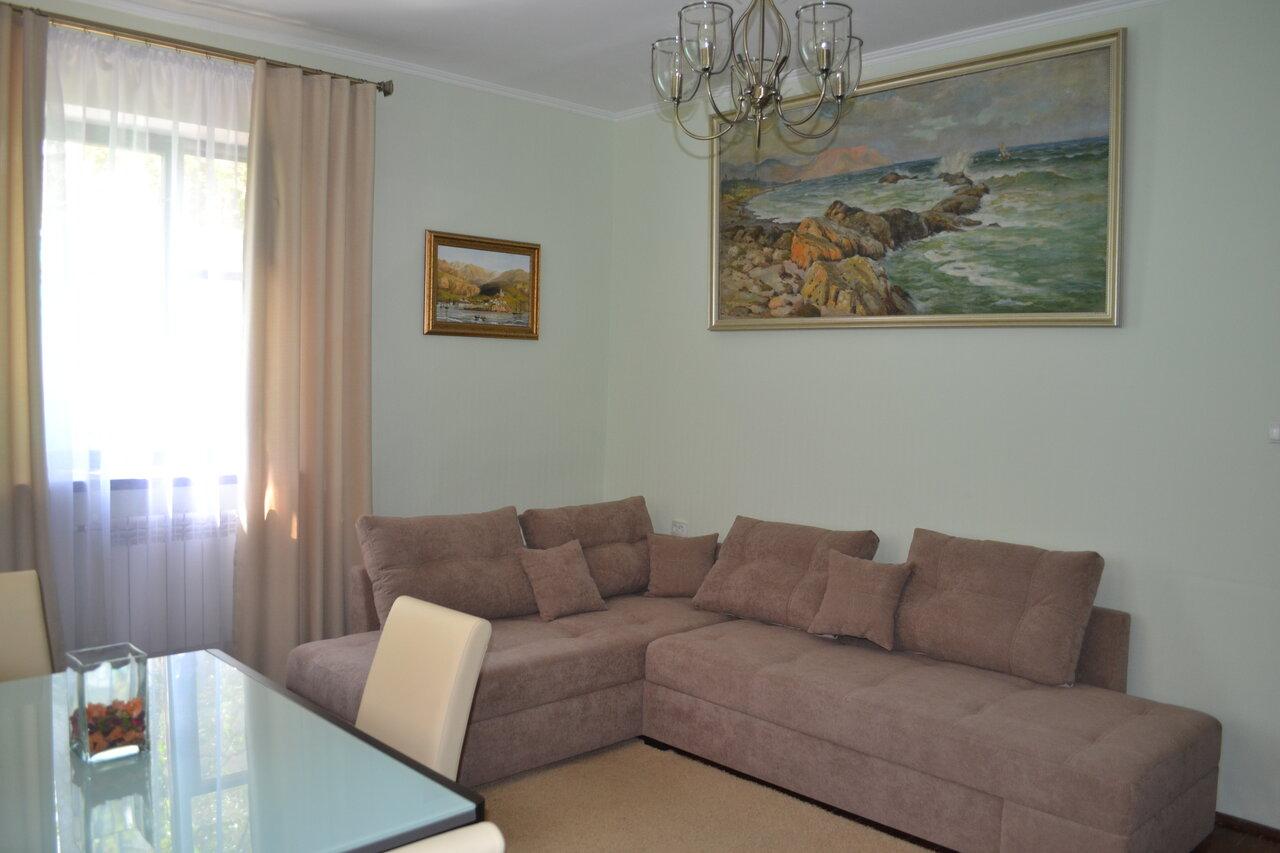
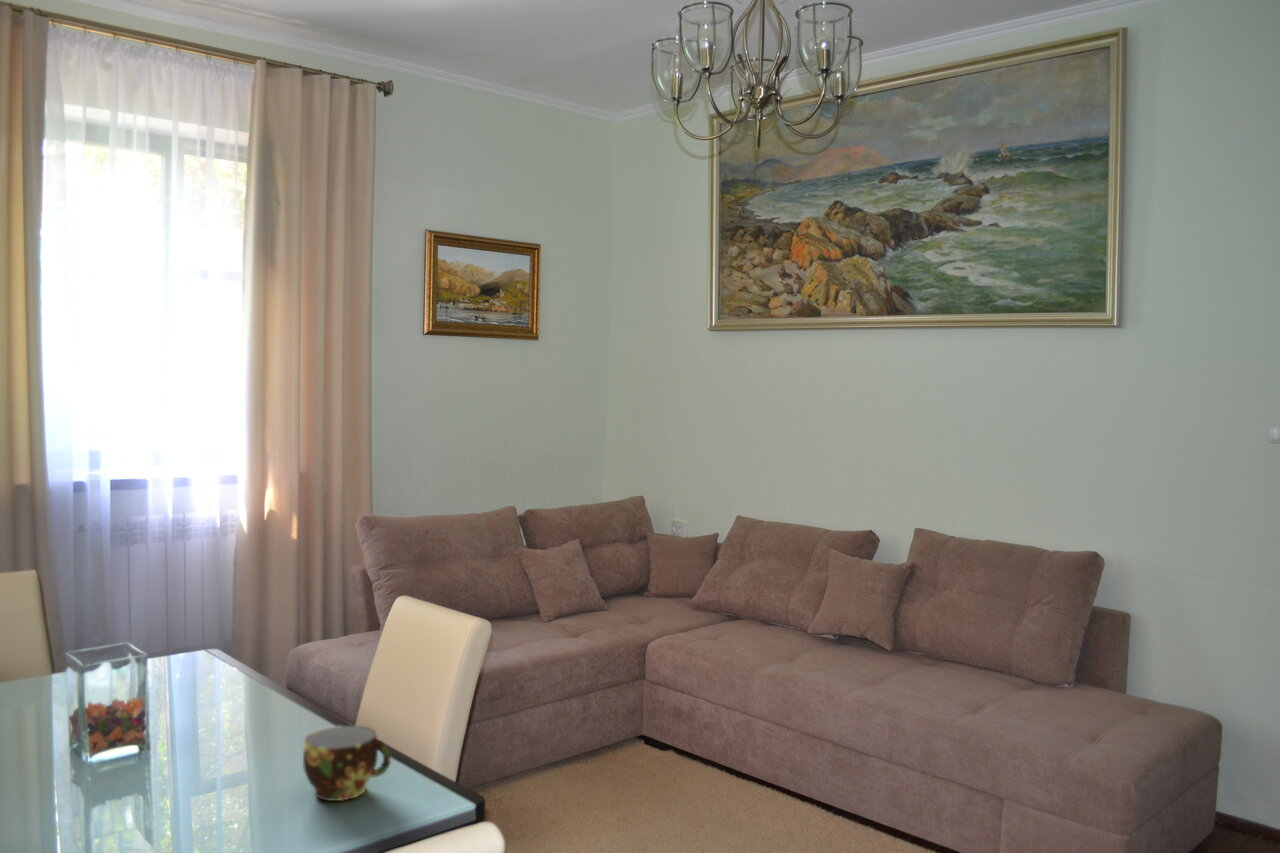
+ cup (345, 763)
